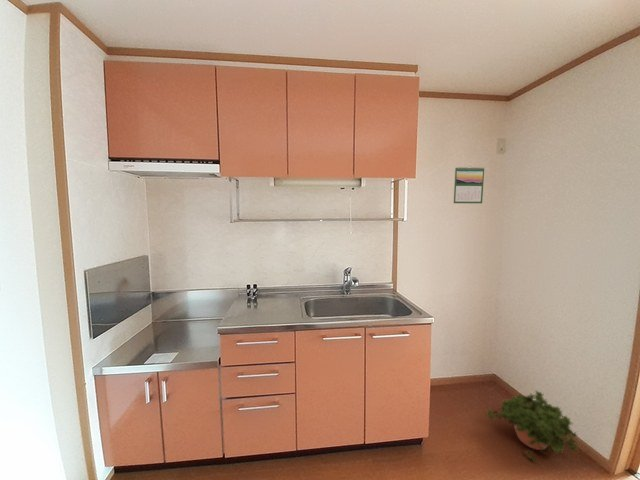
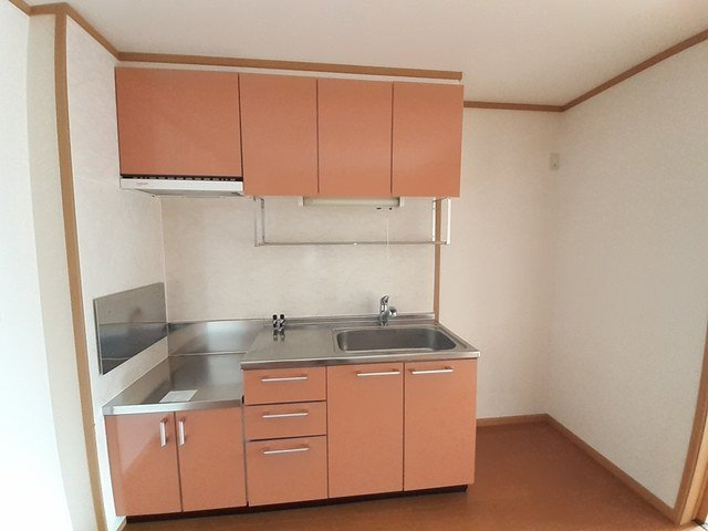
- potted plant (534, 420)
- calendar (468, 185)
